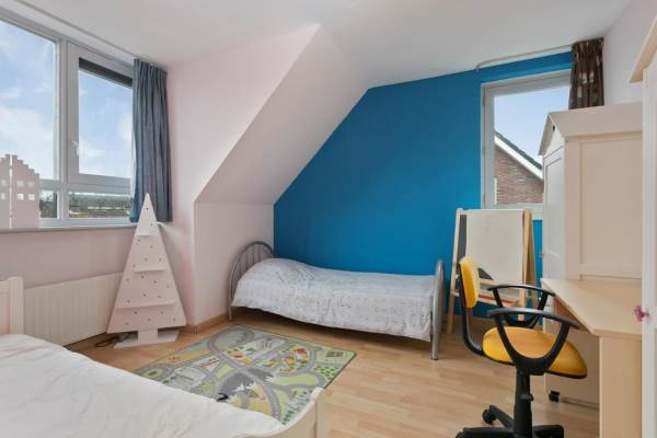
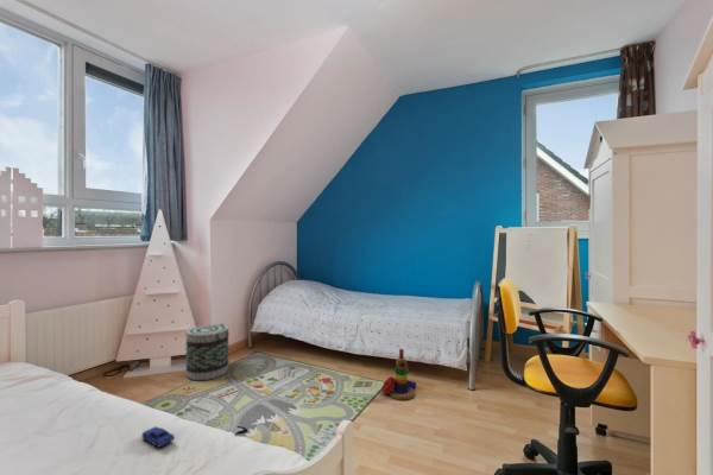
+ basket (208, 349)
+ stacking toy (399, 369)
+ toy car (157, 435)
